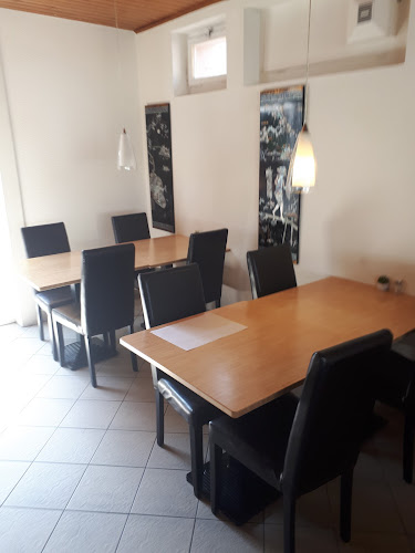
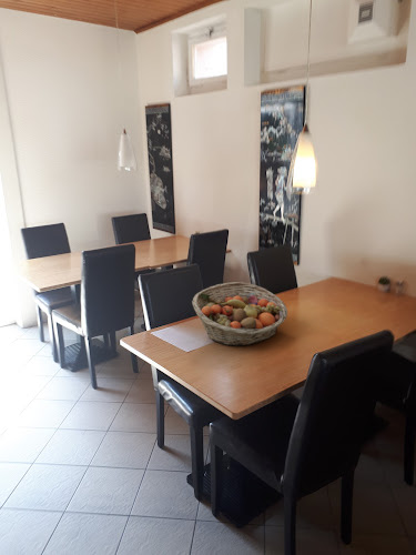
+ fruit basket (240, 312)
